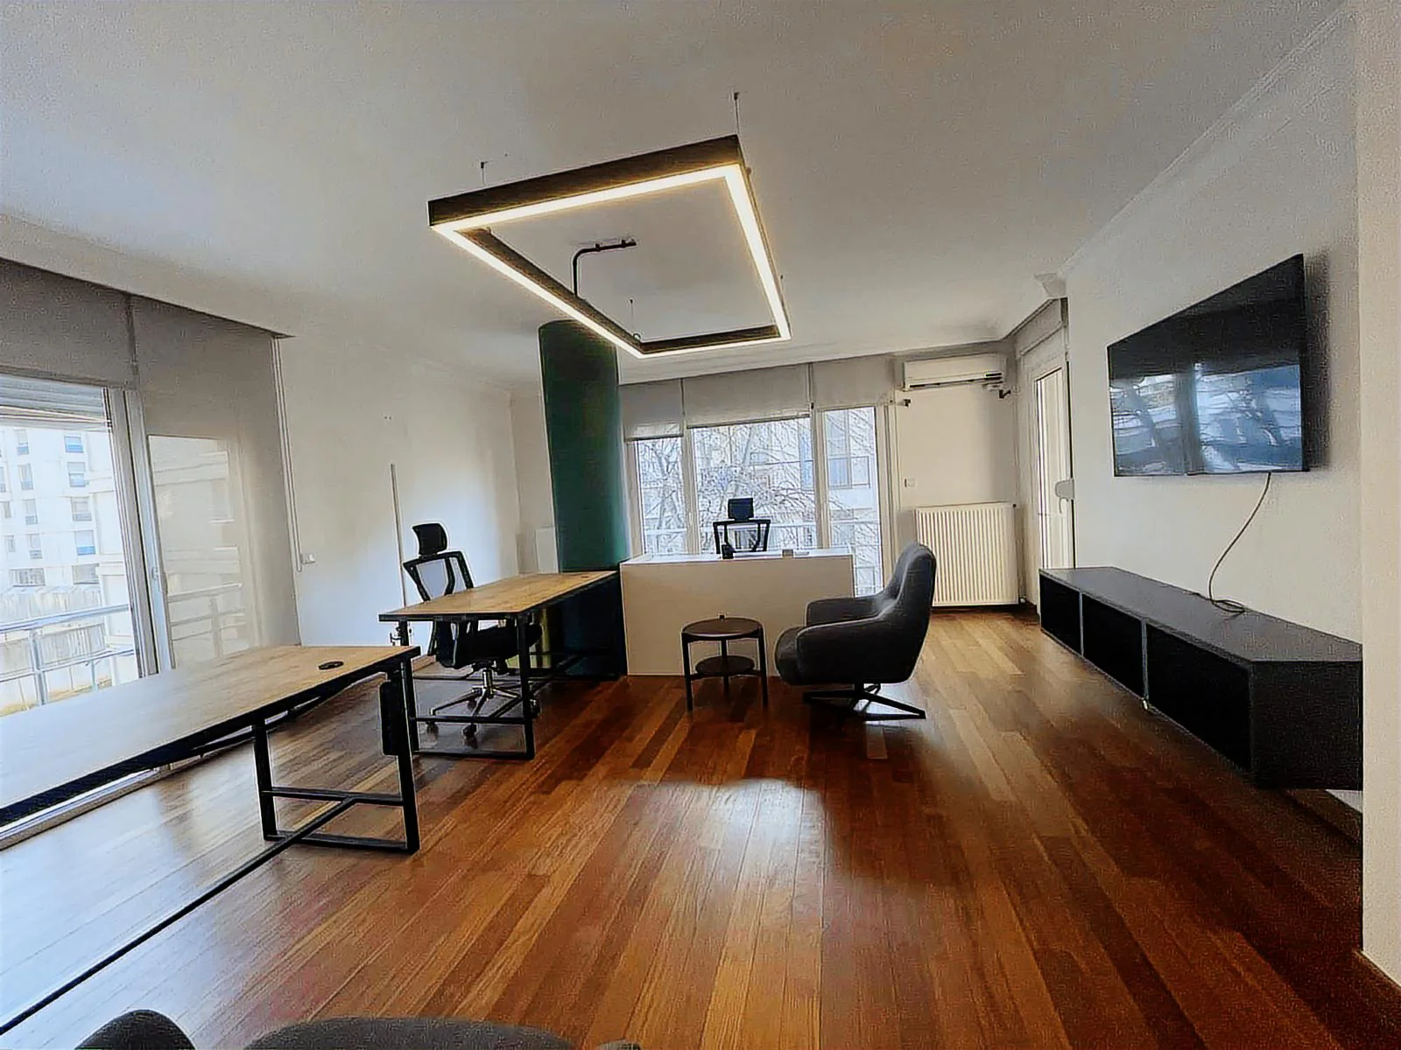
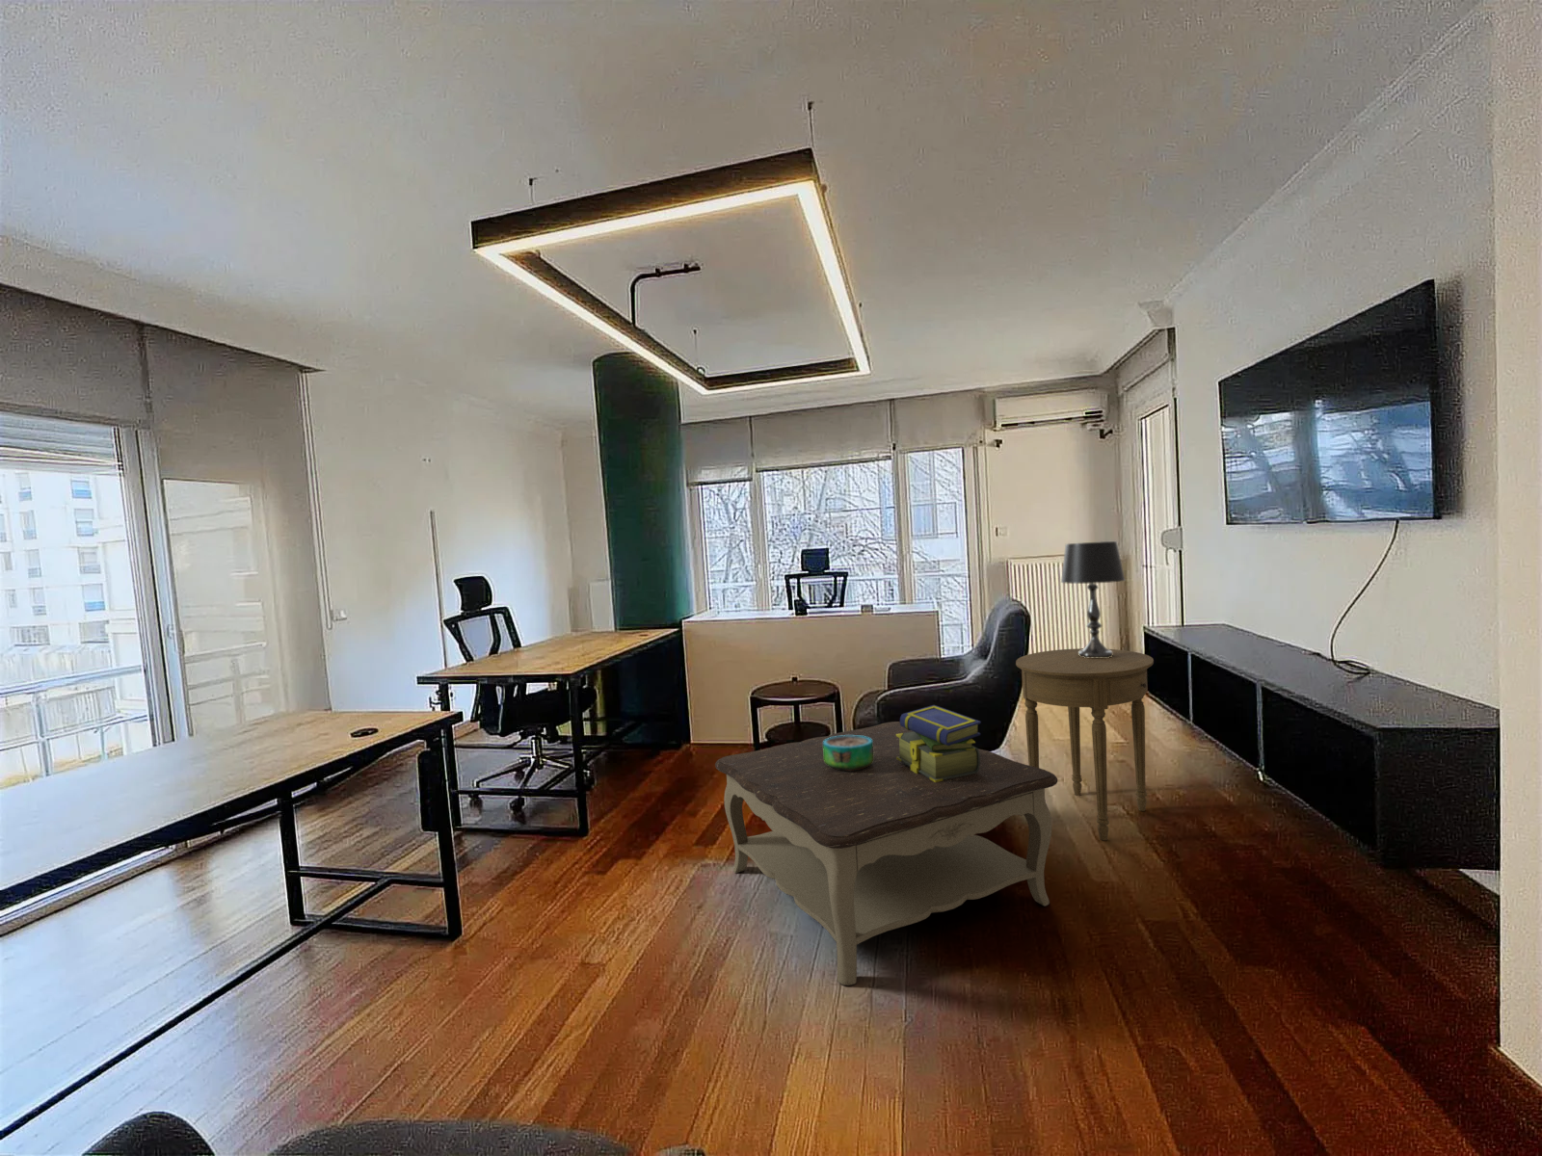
+ coffee table (875, 824)
+ decorative bowl (847, 752)
+ side table (1079, 737)
+ table lamp (1093, 599)
+ stack of books (939, 739)
